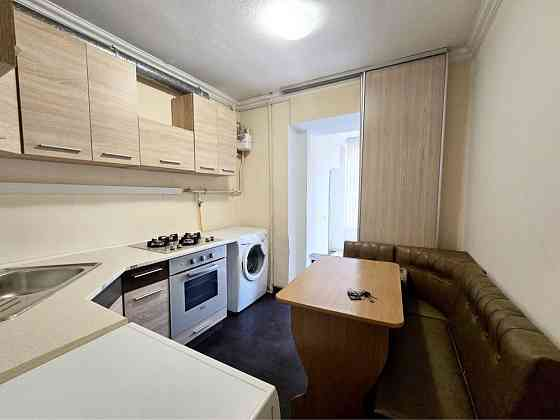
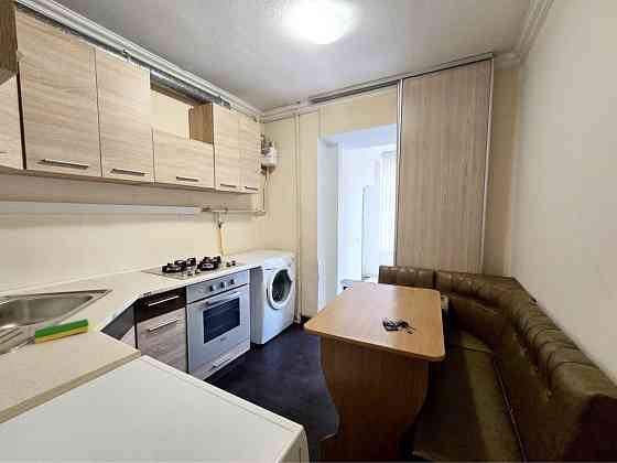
+ dish sponge (63, 330)
